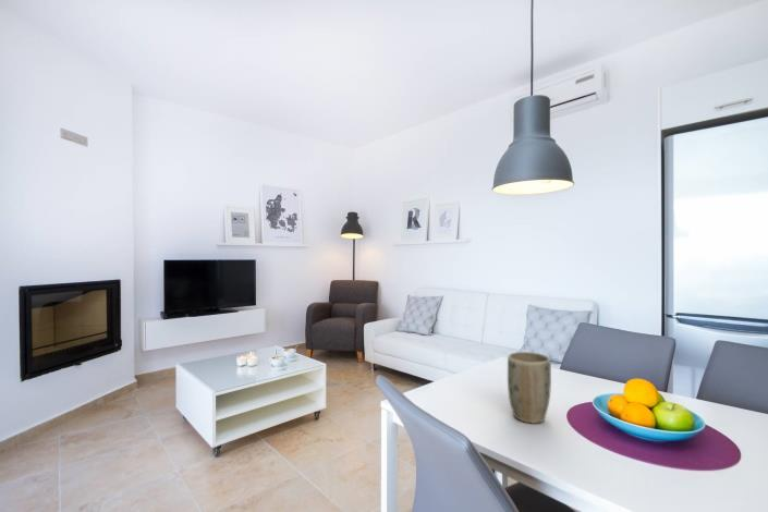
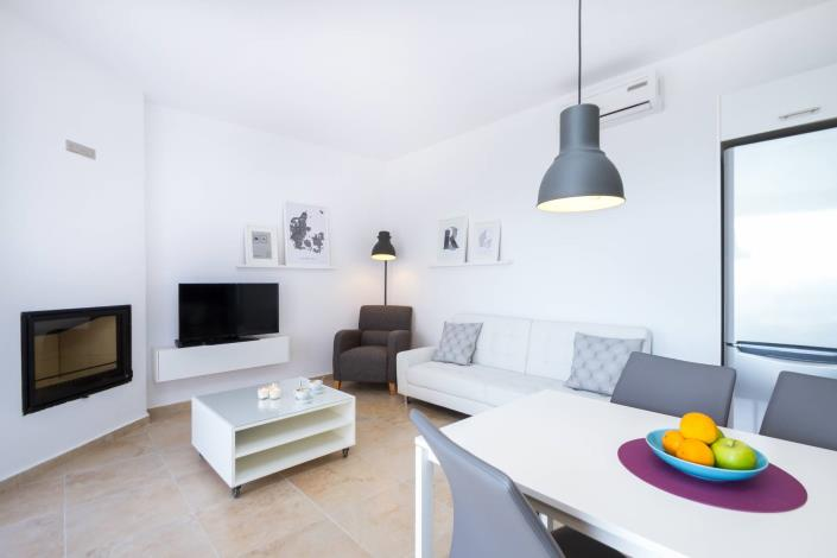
- plant pot (528, 387)
